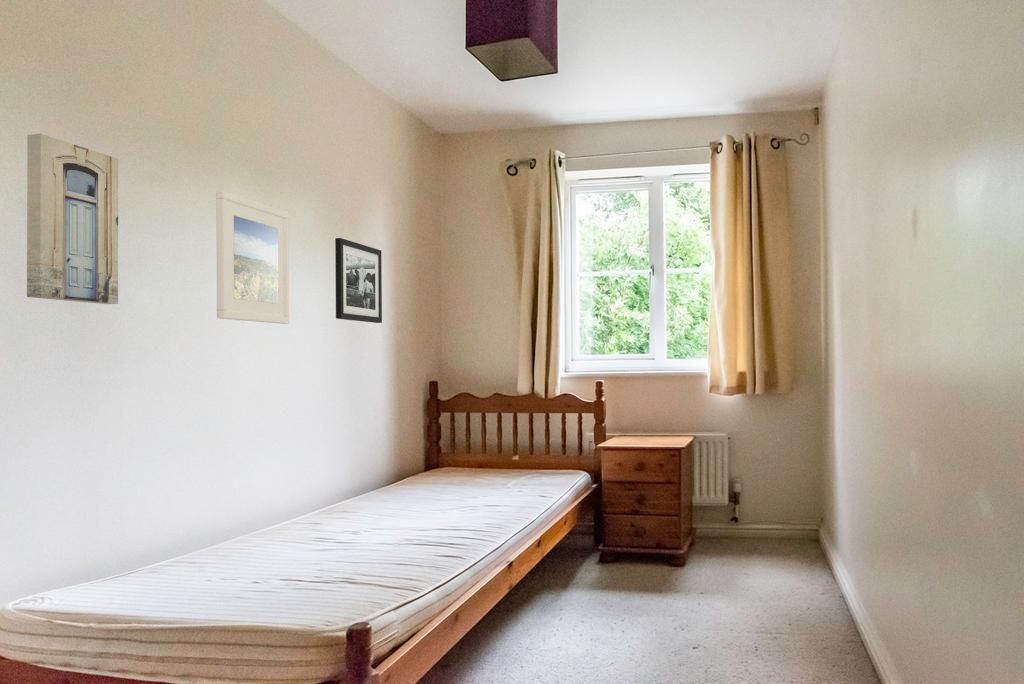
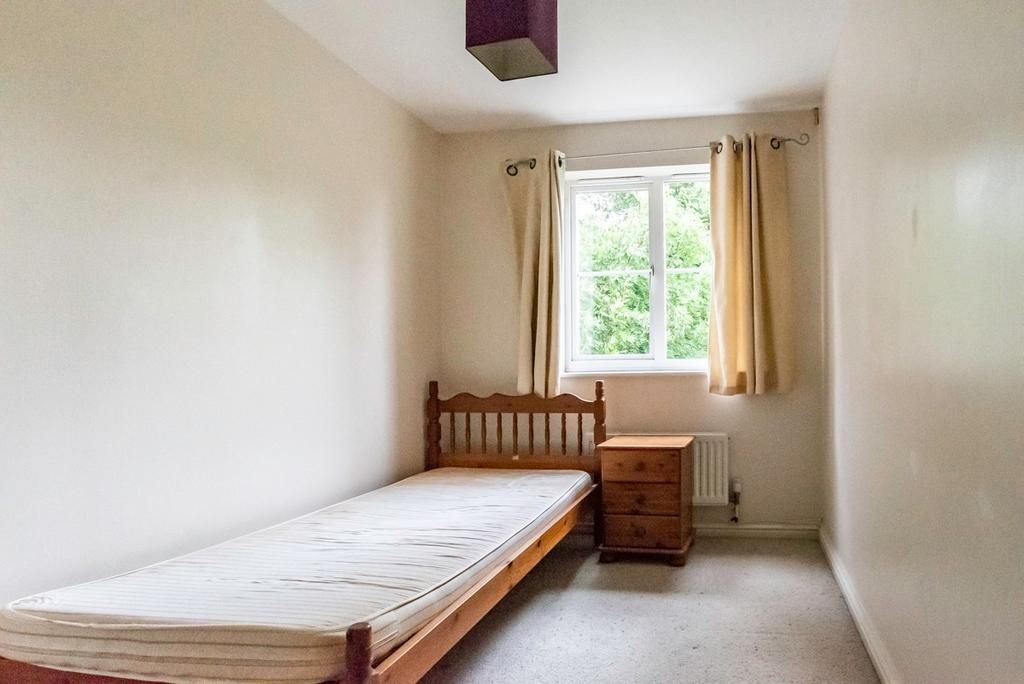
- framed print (255, 261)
- wall art (75, 223)
- picture frame (359, 282)
